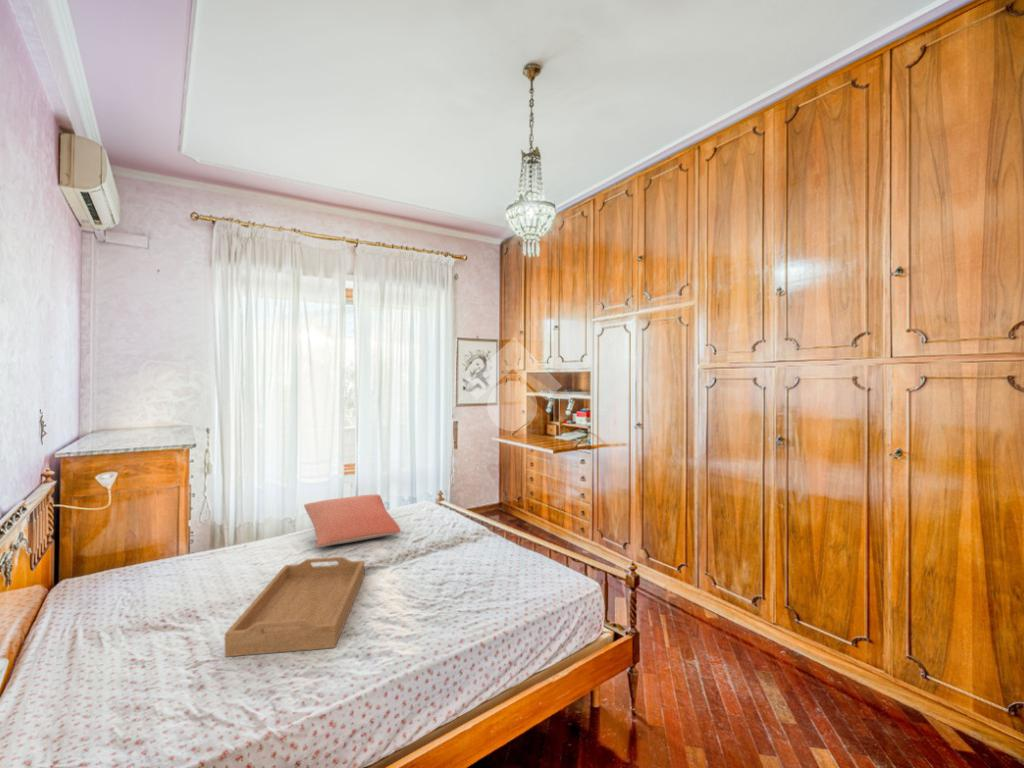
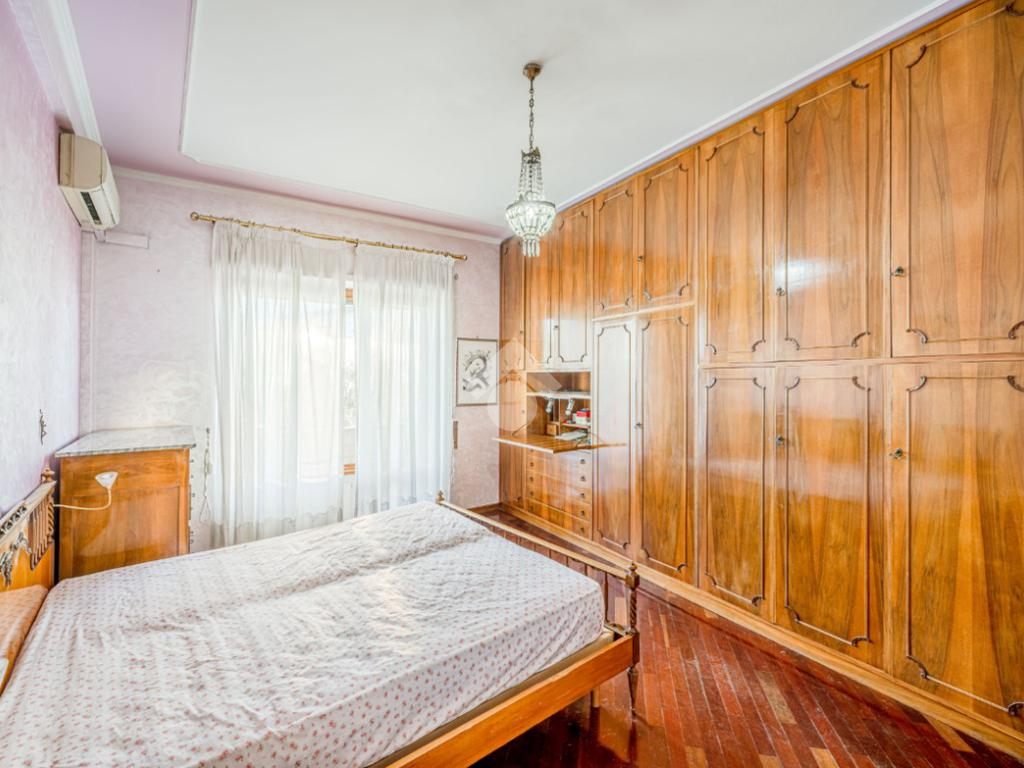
- serving tray (306, 597)
- pillow (351, 518)
